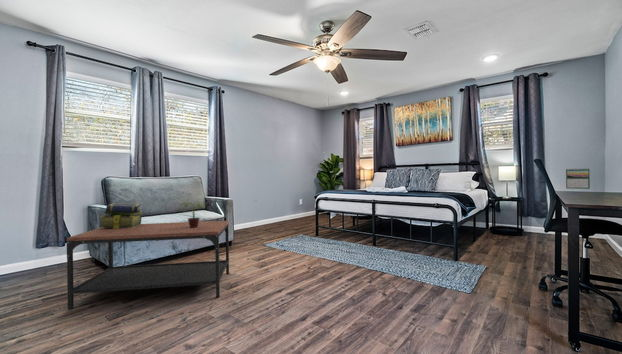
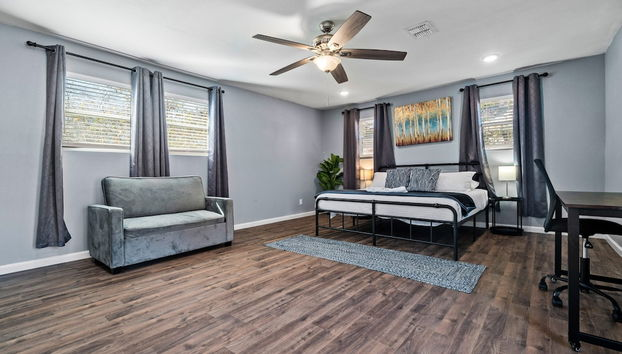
- stack of books (123, 214)
- calendar (577, 178)
- coffee table (160, 264)
- potted plant (192, 213)
